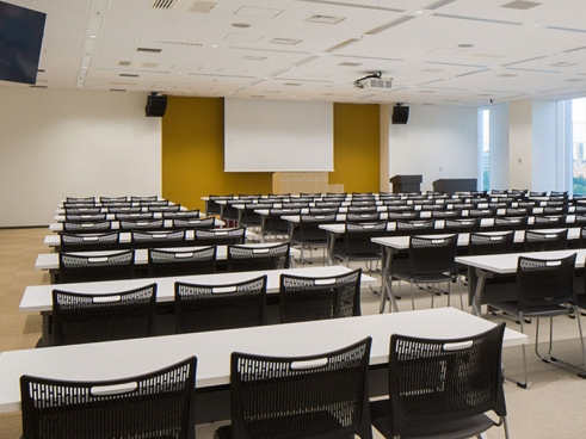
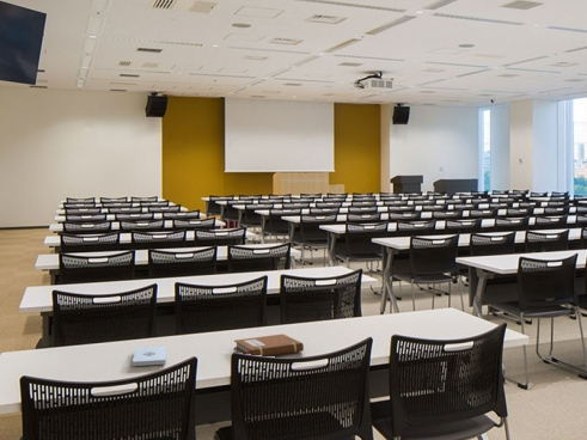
+ notepad (149, 355)
+ notebook (267, 346)
